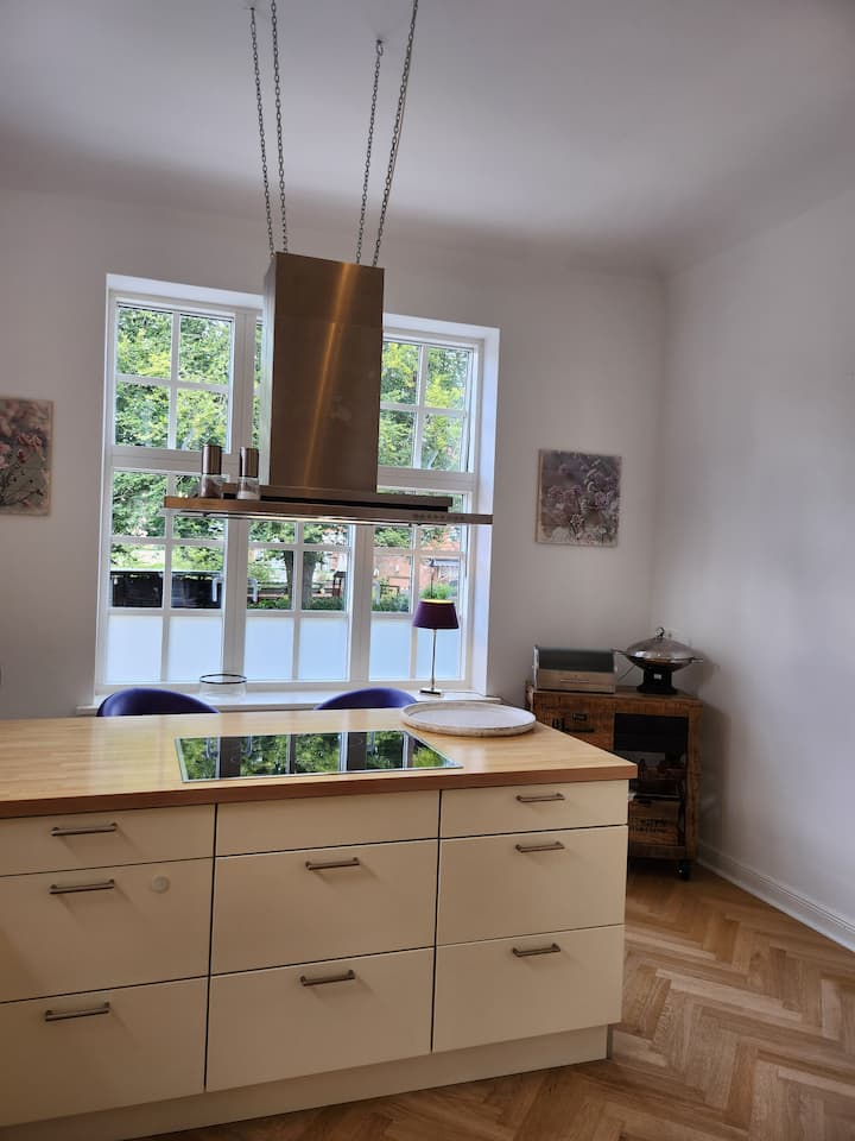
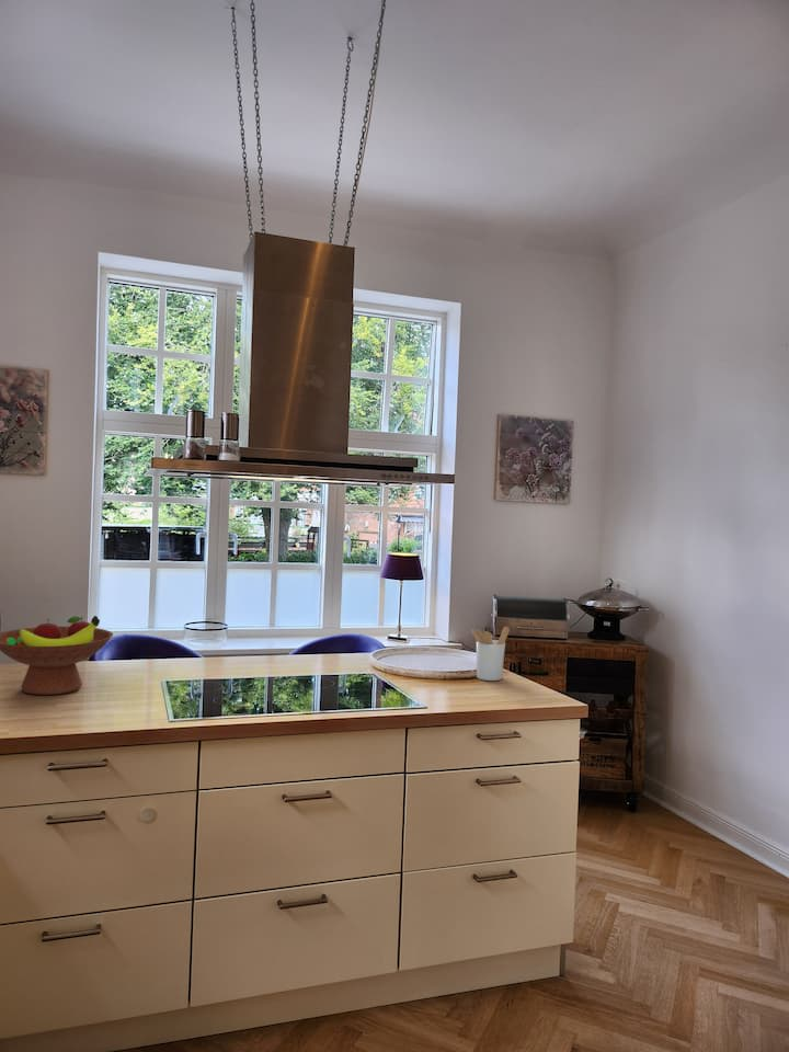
+ fruit bowl (53, 651)
+ utensil holder (487, 652)
